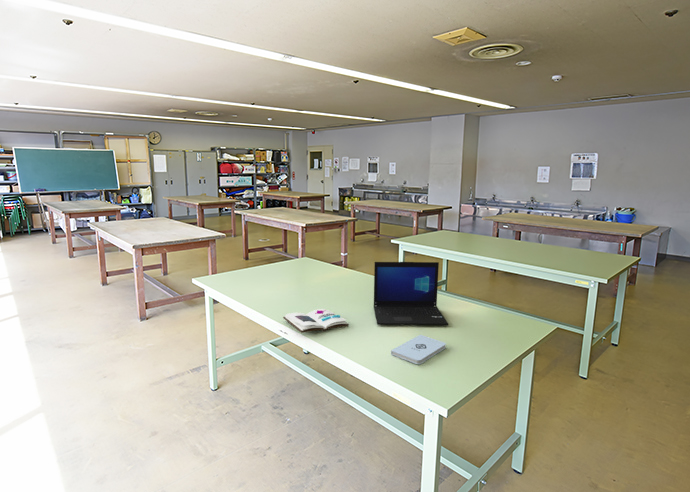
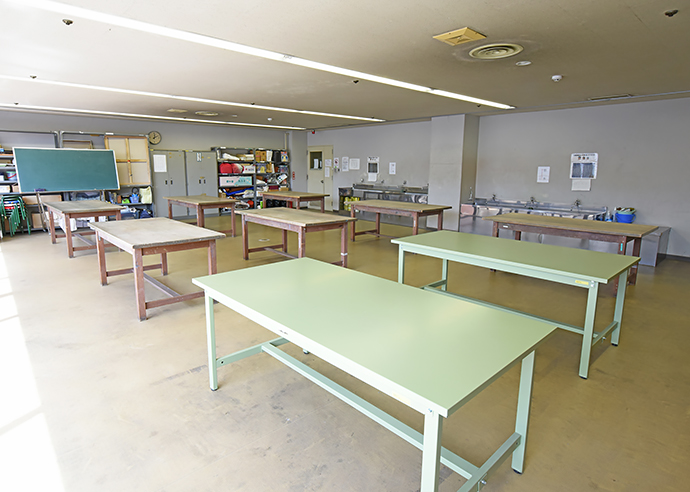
- notepad (419, 348)
- book (315, 319)
- laptop (409, 292)
